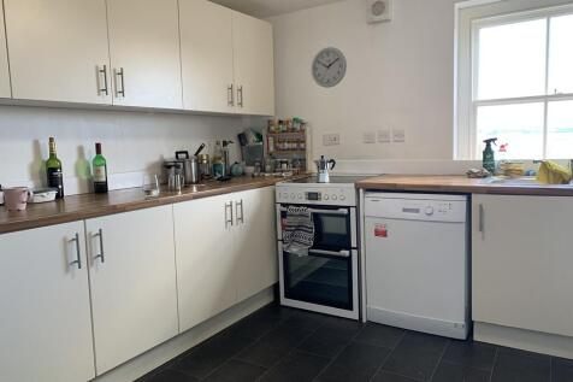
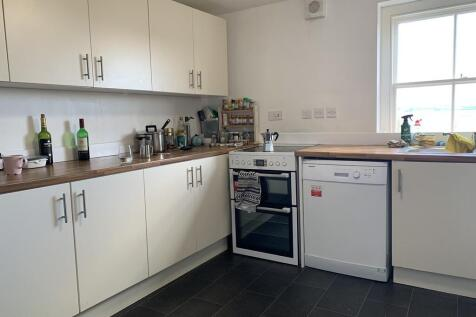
- wall clock (327, 67)
